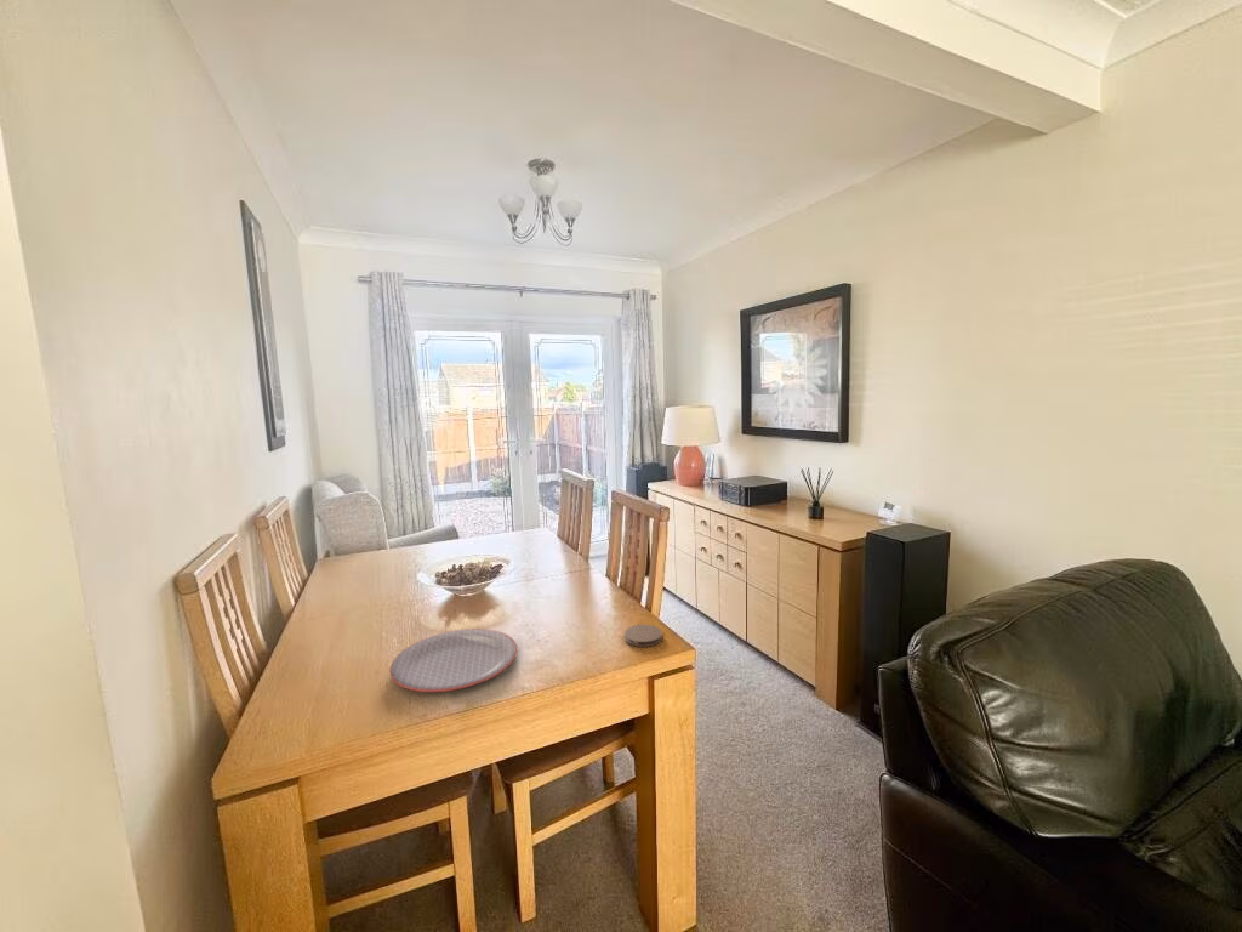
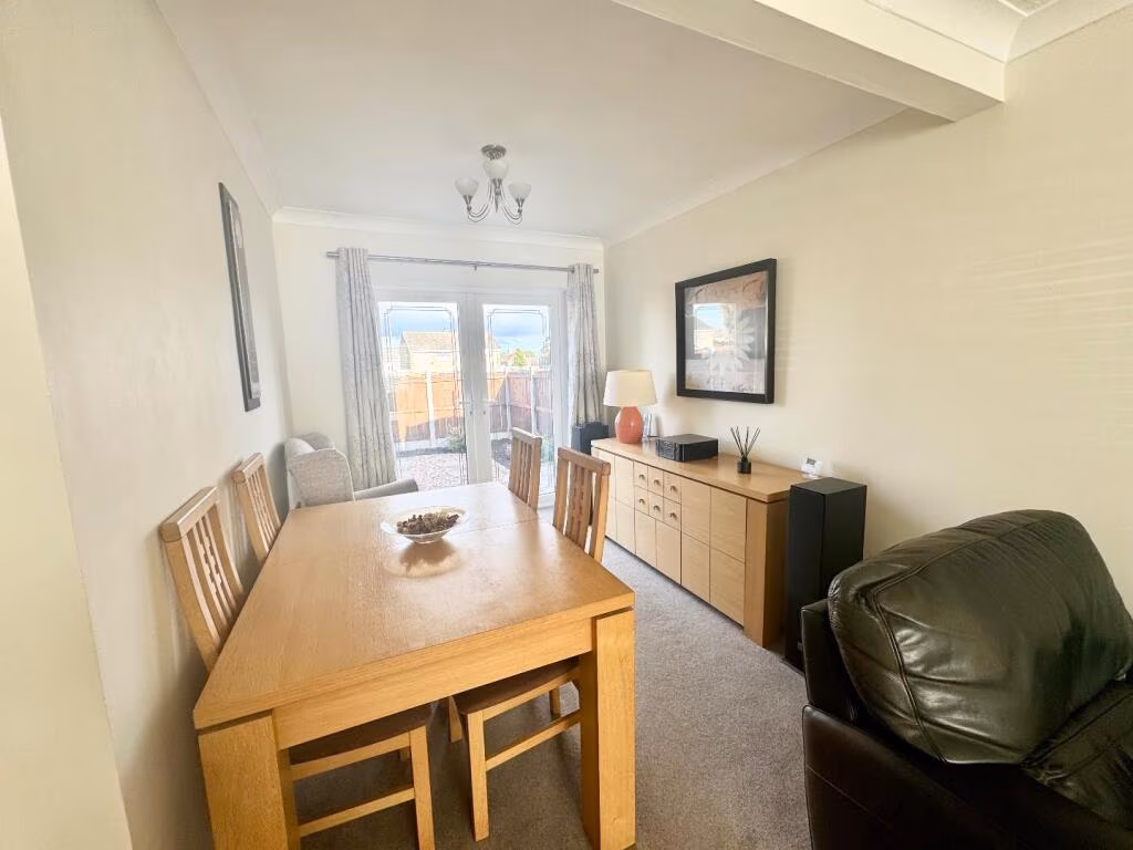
- plate (456, 660)
- coaster (643, 635)
